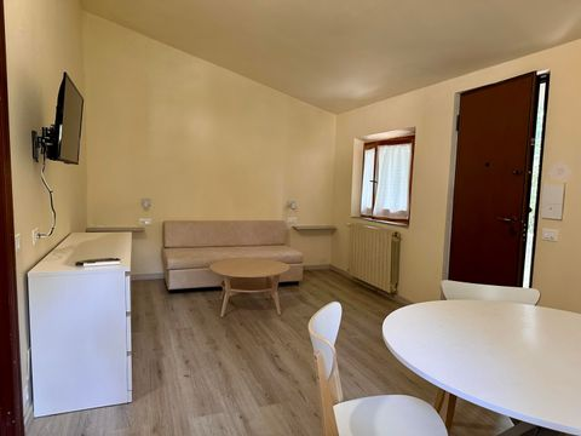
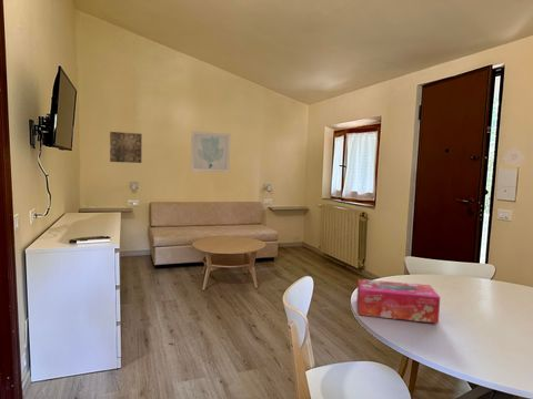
+ wall art (125, 147)
+ tissue box (395, 299)
+ wall art (210, 152)
